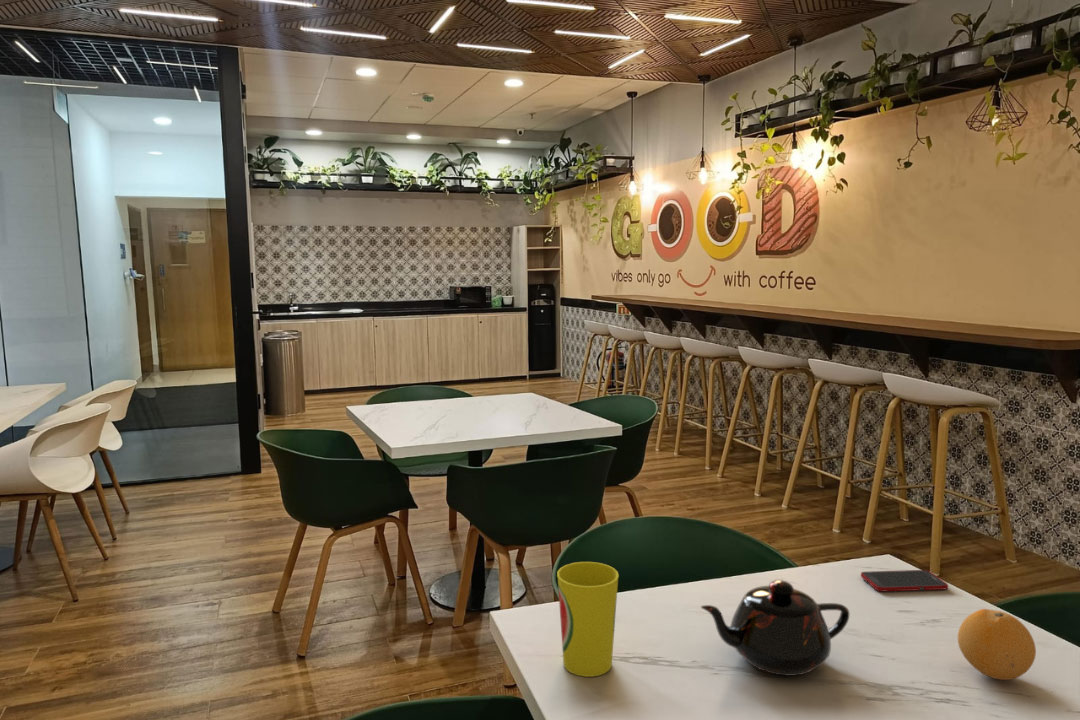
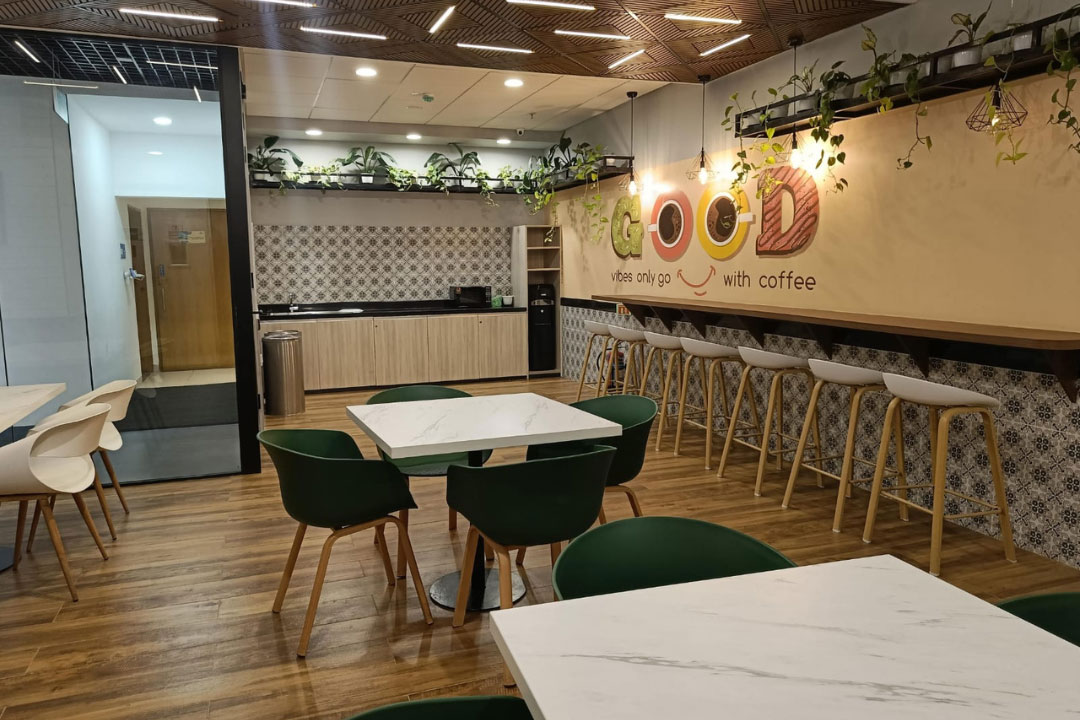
- cup (587, 619)
- teapot (774, 621)
- fruit (995, 643)
- cell phone (903, 580)
